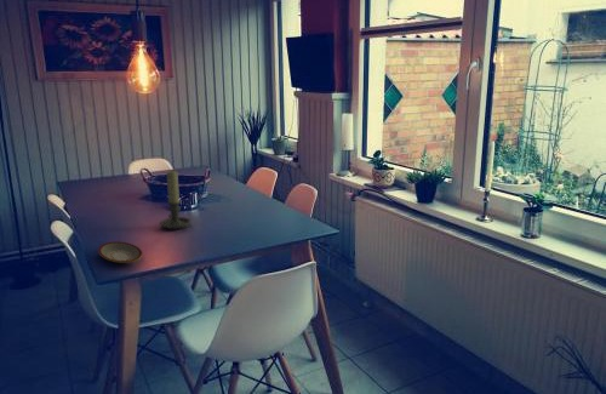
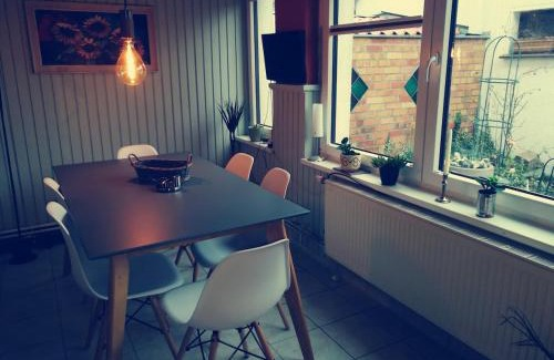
- plate (120, 253)
- candle holder (172, 198)
